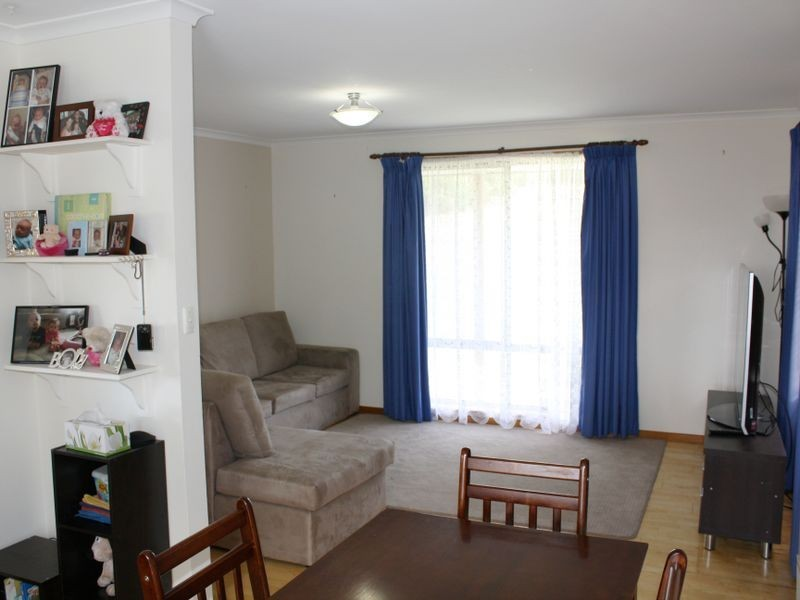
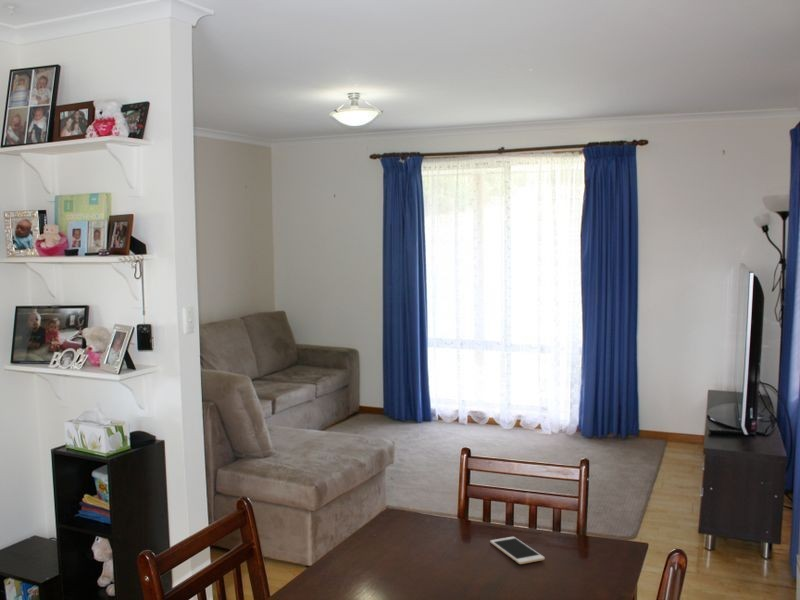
+ cell phone (516, 549)
